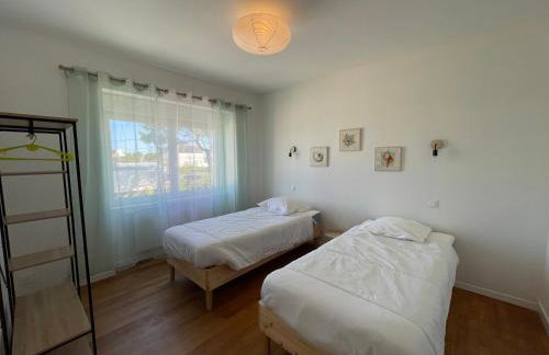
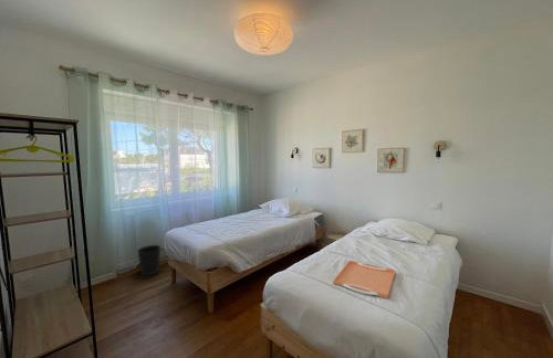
+ serving tray (365, 276)
+ wastebasket (149, 260)
